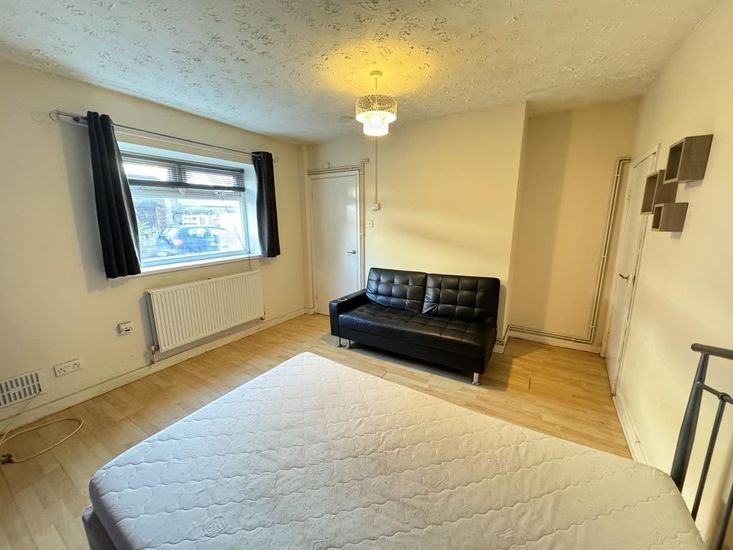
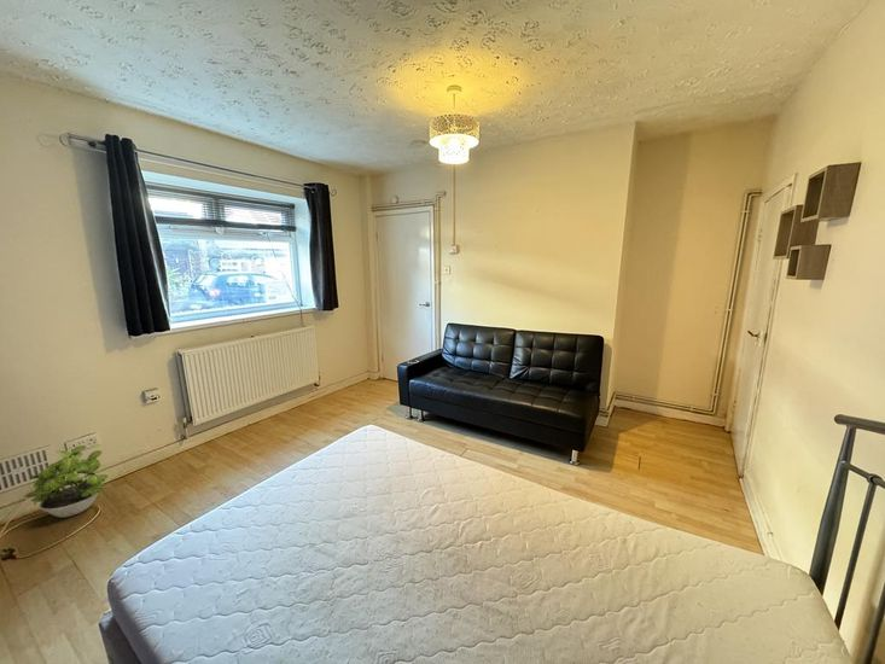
+ potted plant (66, 482)
